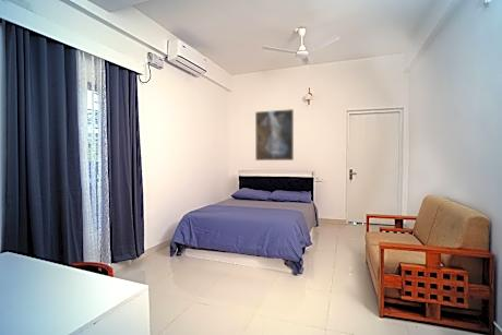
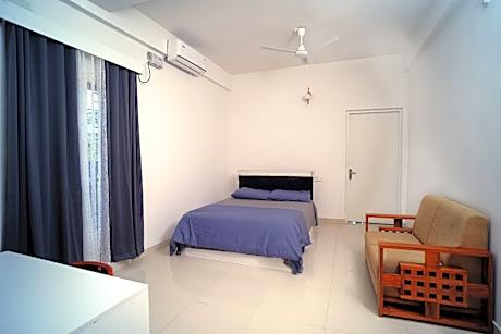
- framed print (274, 135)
